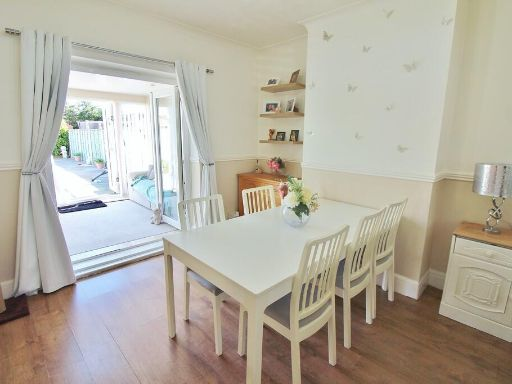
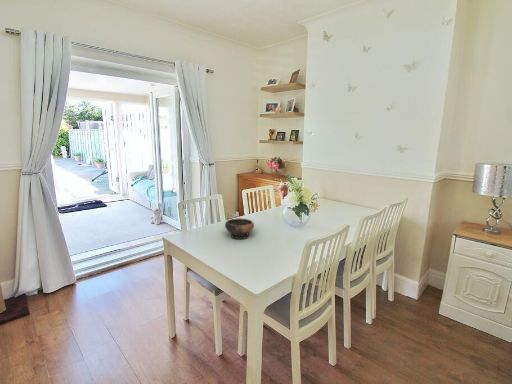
+ bowl (239, 228)
